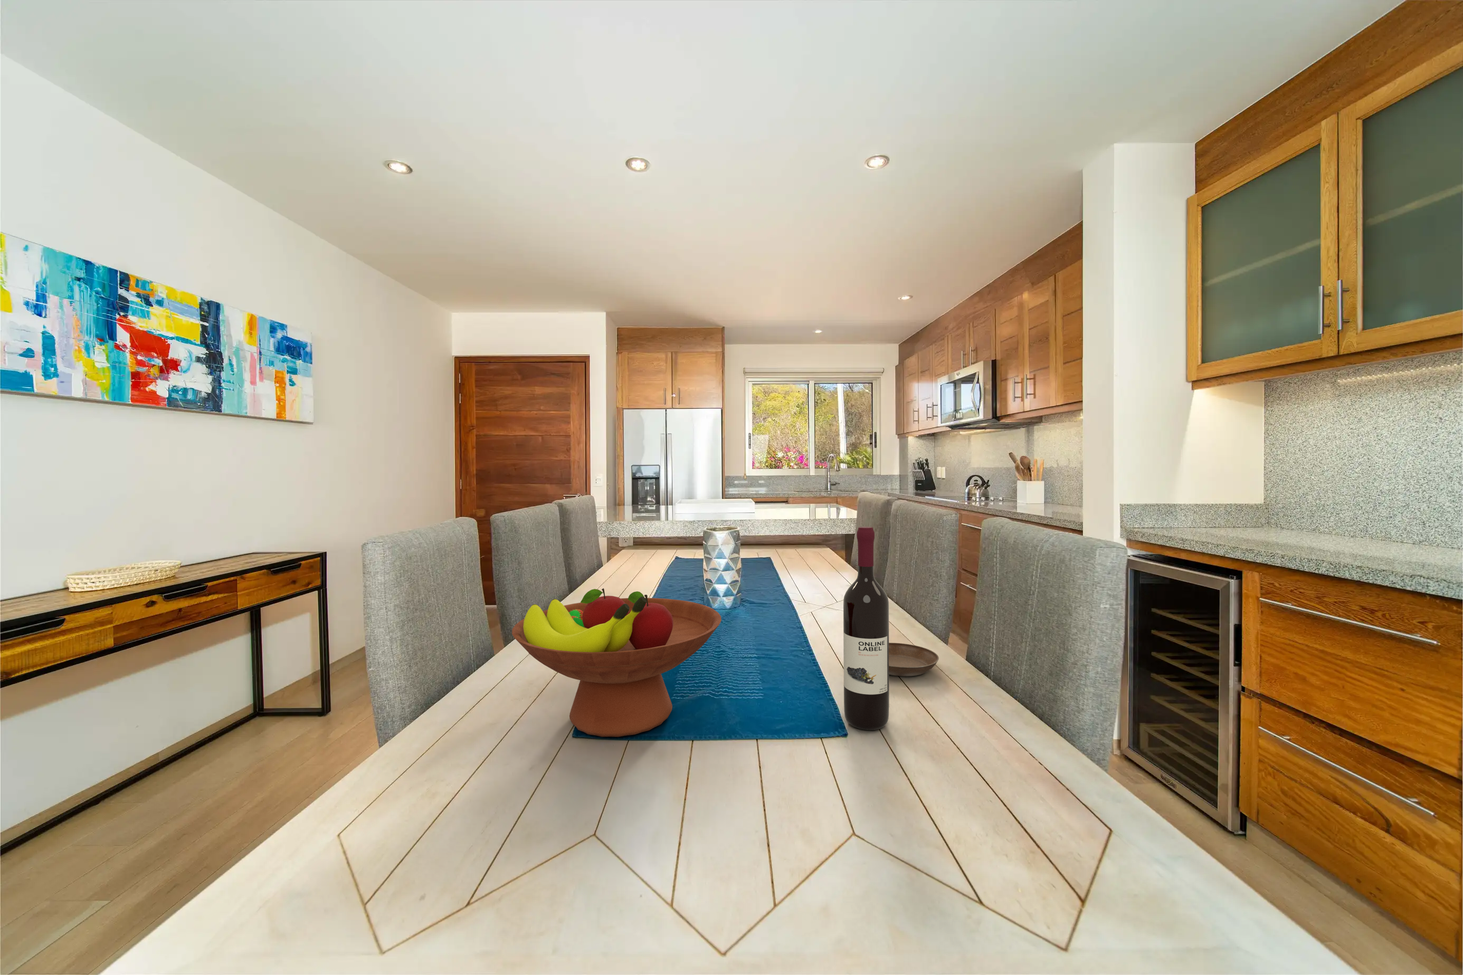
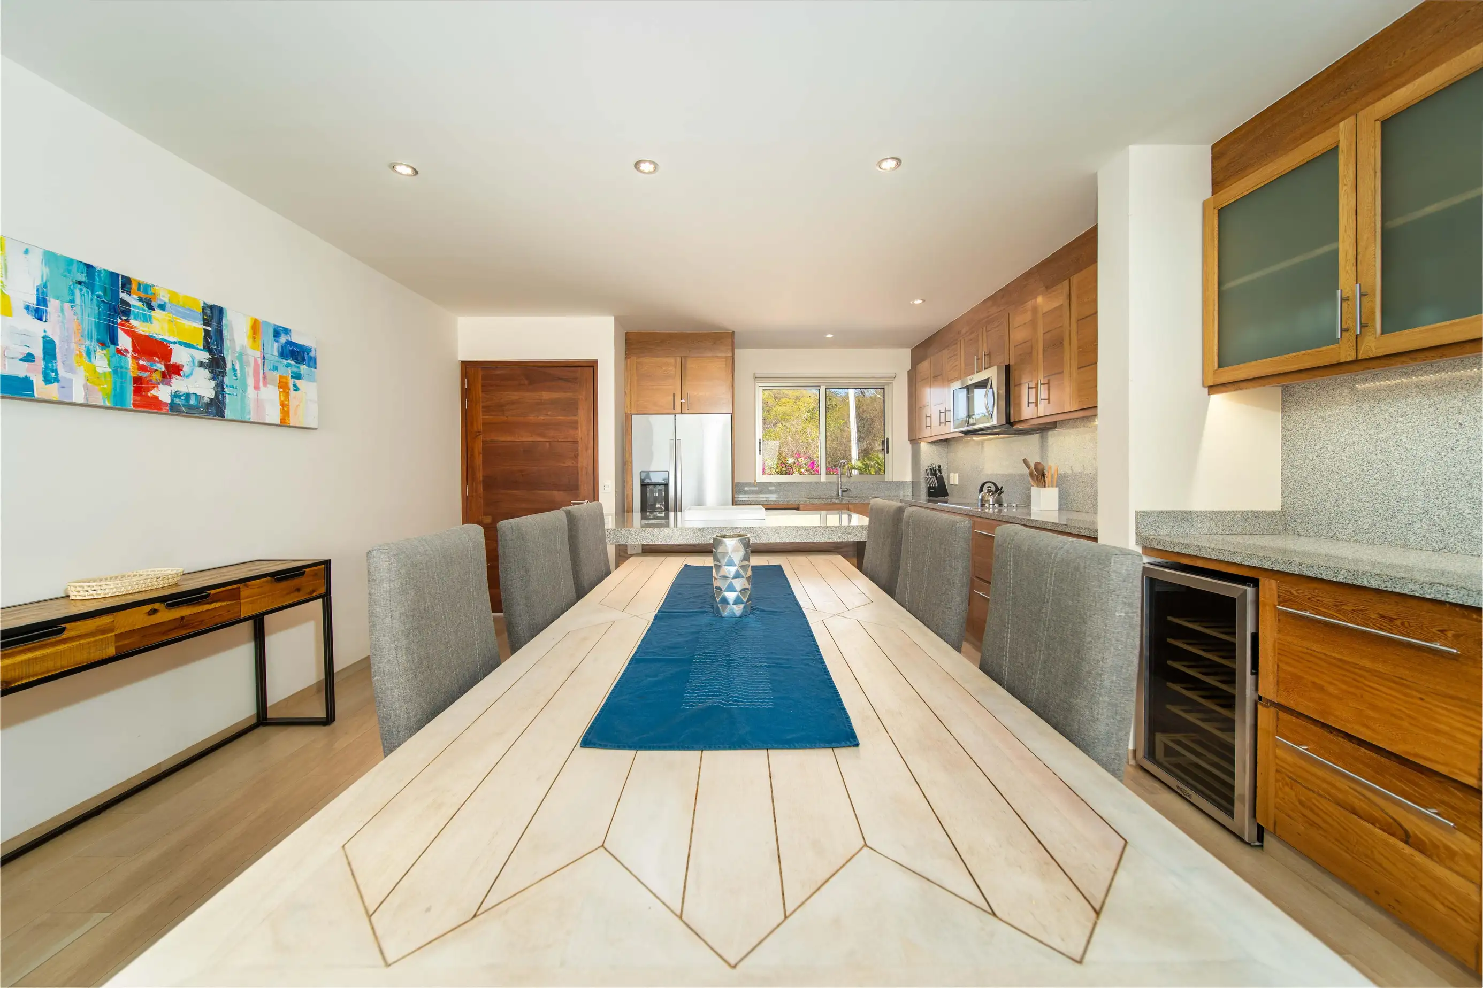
- fruit bowl (620, 650)
- saucer (898, 661)
- wine bottle (865, 626)
